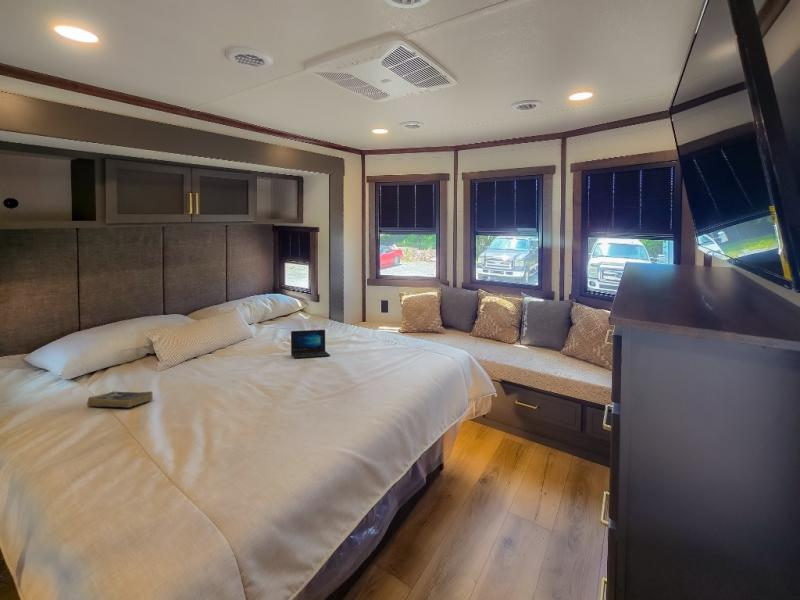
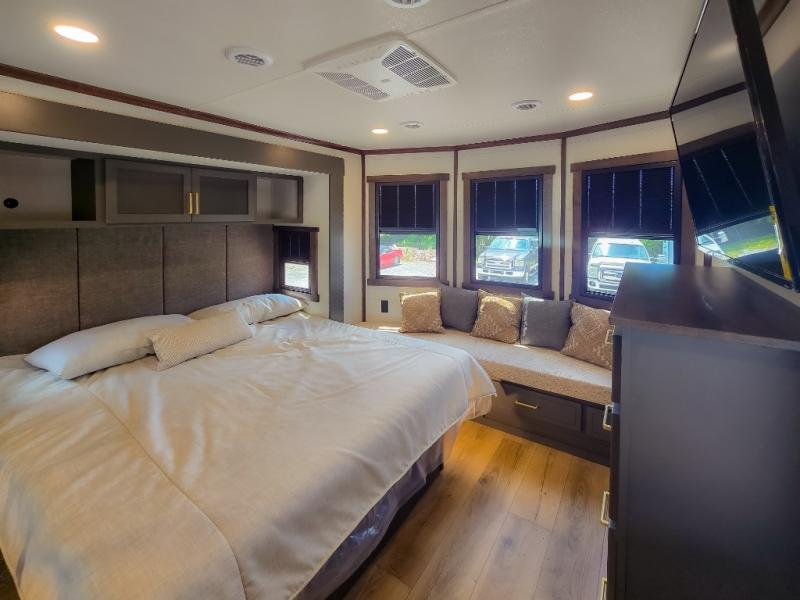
- book (120, 398)
- laptop (310, 343)
